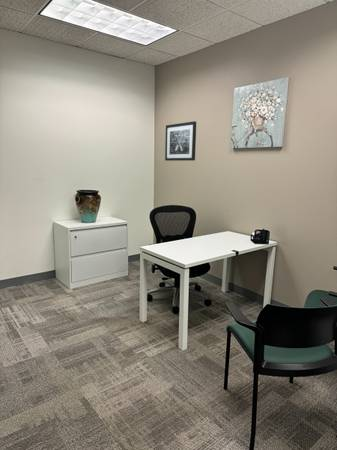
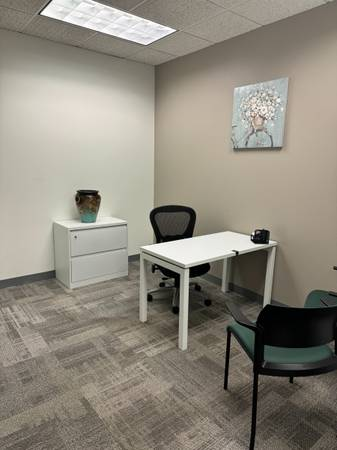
- wall art (179, 142)
